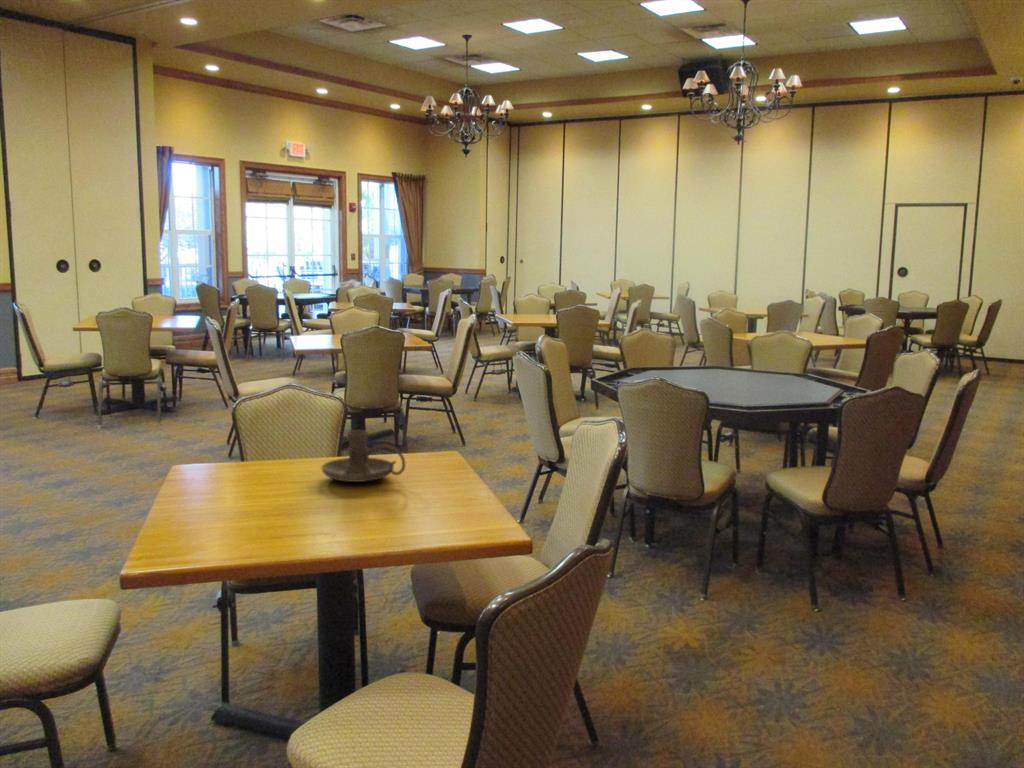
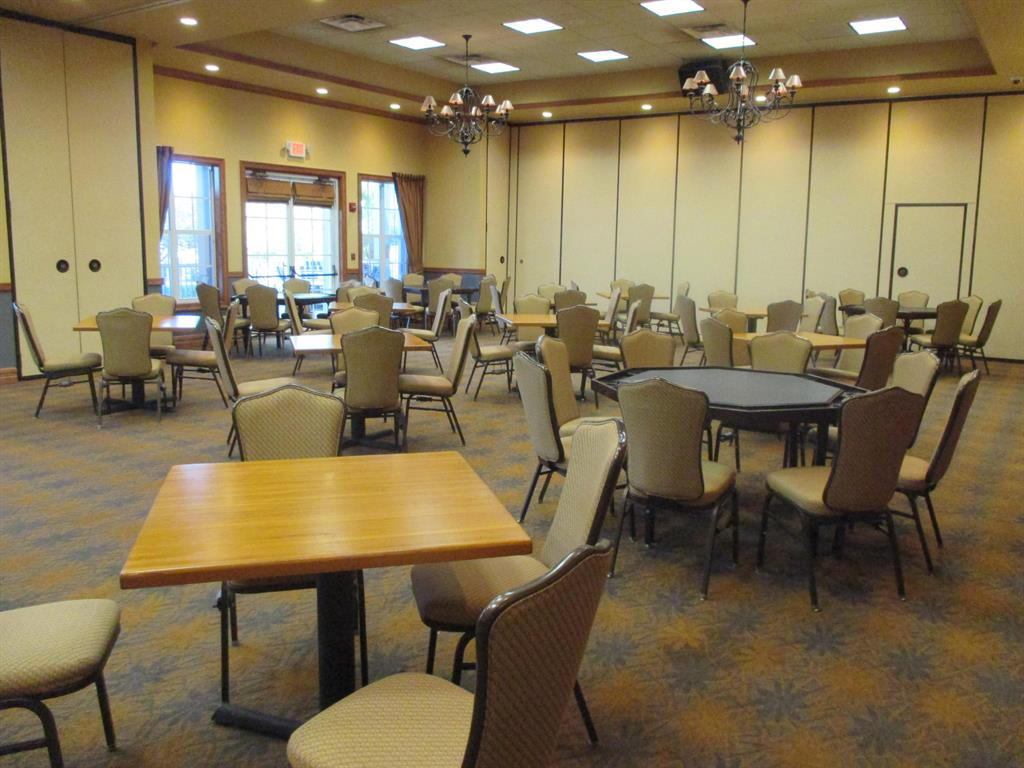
- candle holder (365, 455)
